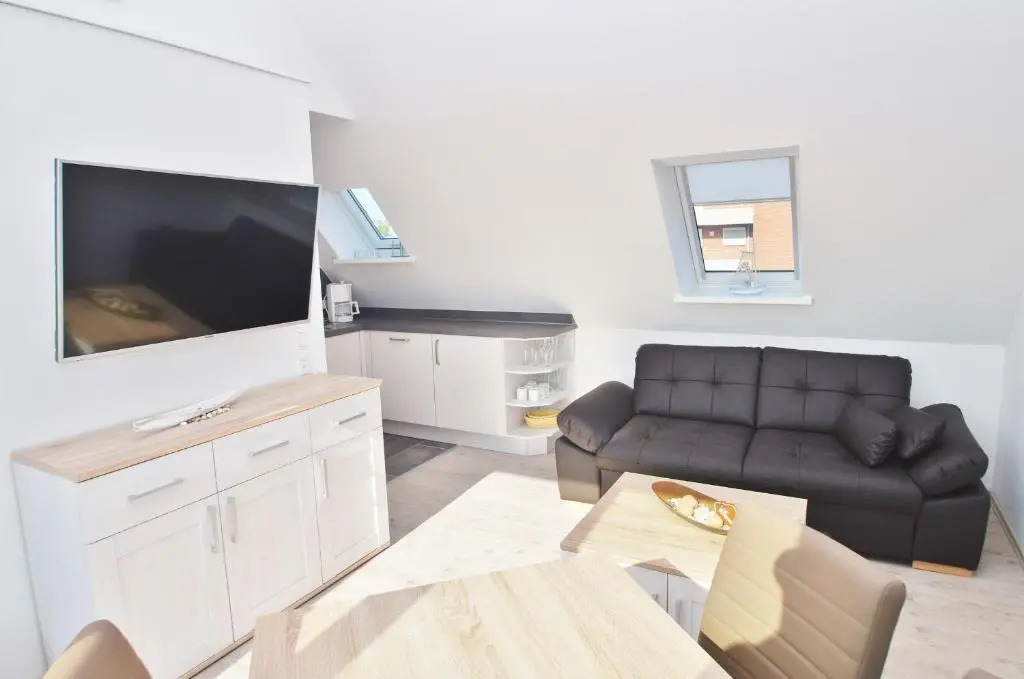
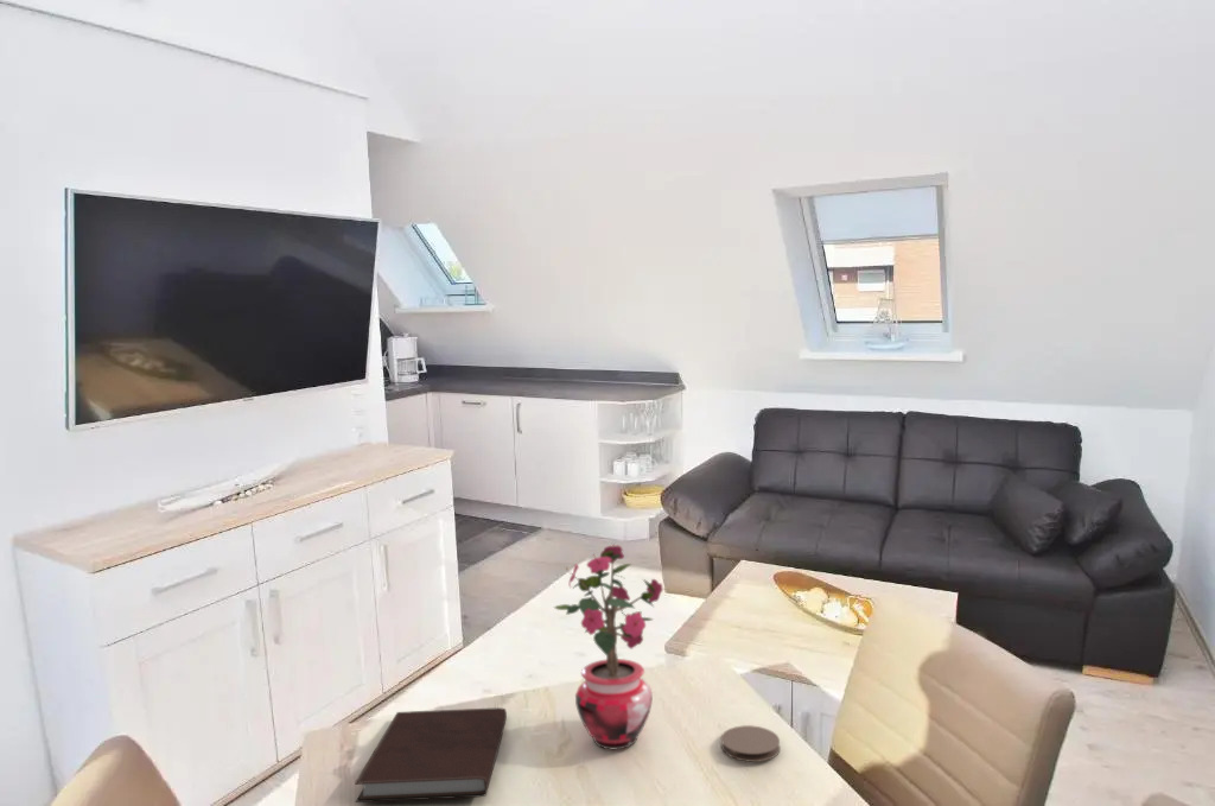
+ notebook (438, 750)
+ potted plant (606, 641)
+ coaster (750, 743)
